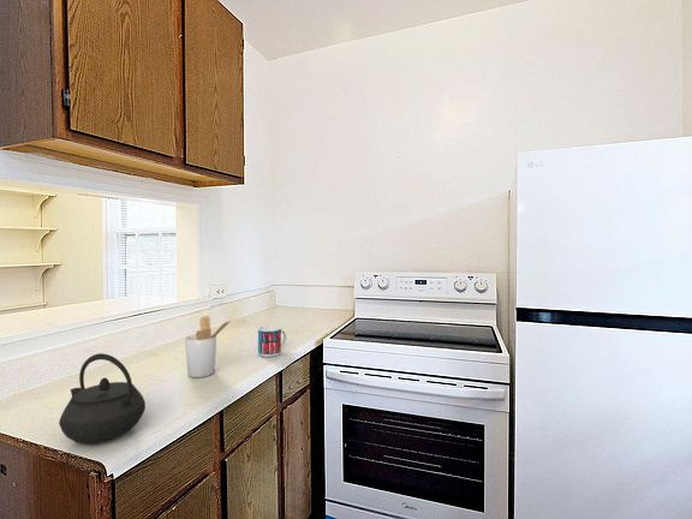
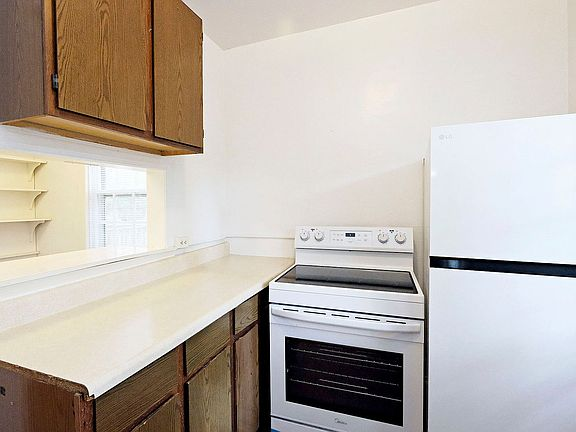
- utensil holder (209, 345)
- mug (272, 339)
- kettle (100, 393)
